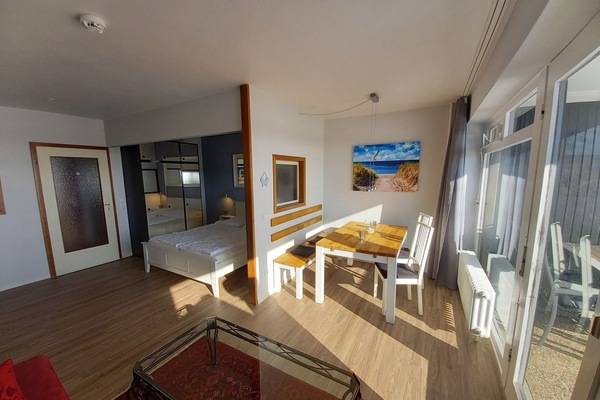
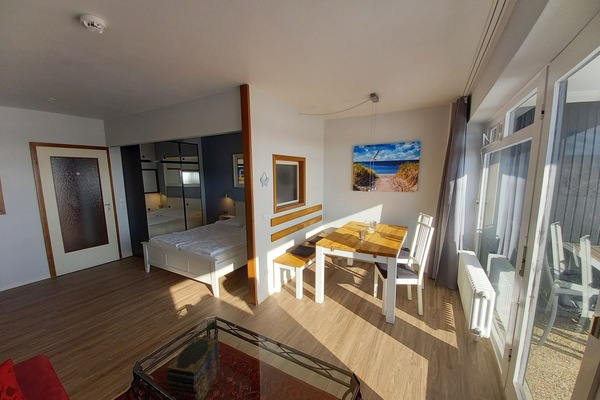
+ book stack (195, 369)
